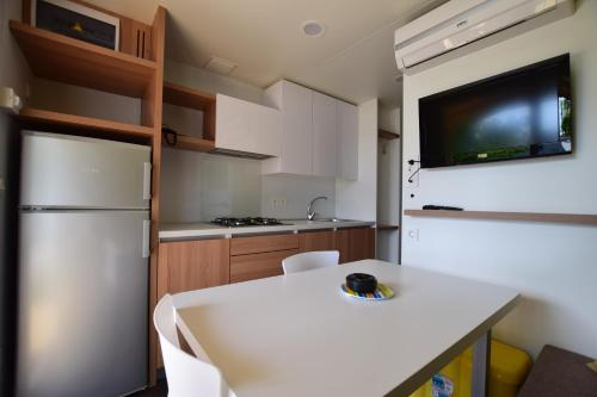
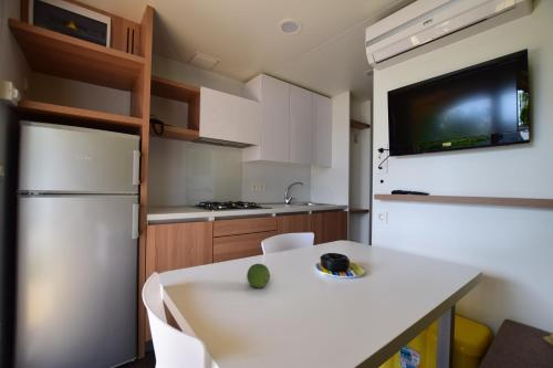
+ fruit (258, 275)
